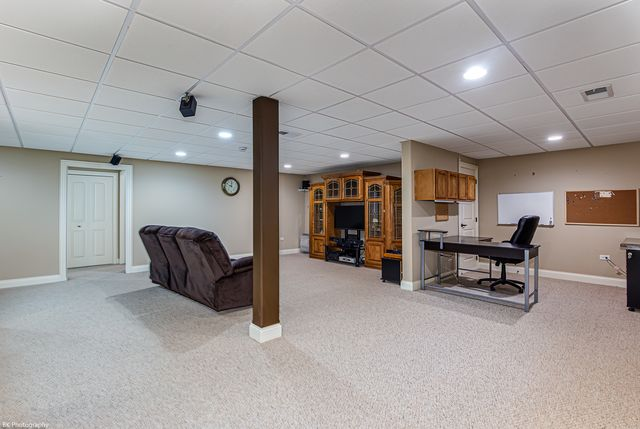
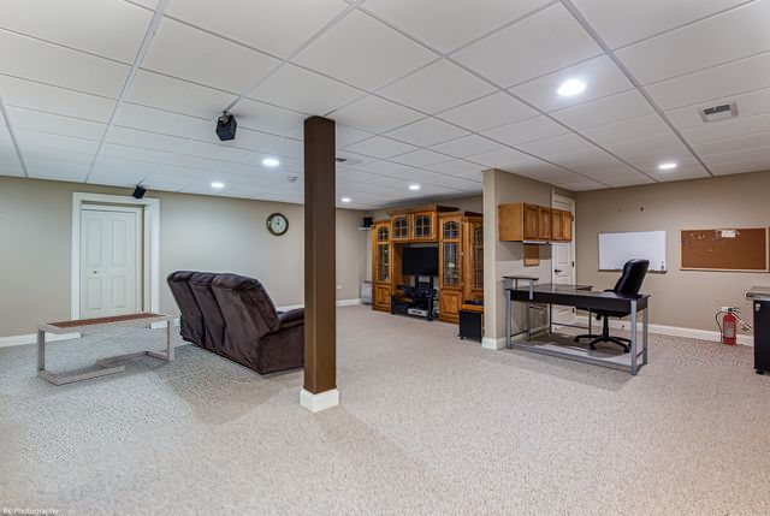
+ coffee table (109, 356)
+ fire extinguisher (728, 325)
